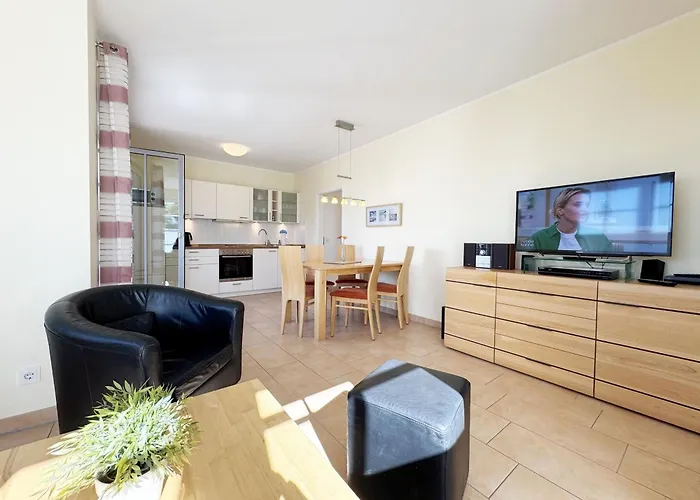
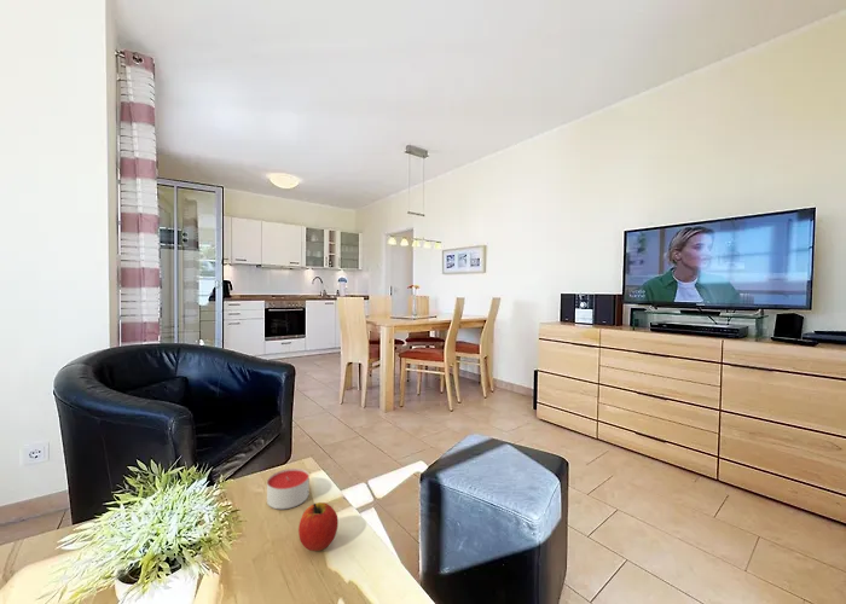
+ apple (318, 523)
+ candle (288, 487)
